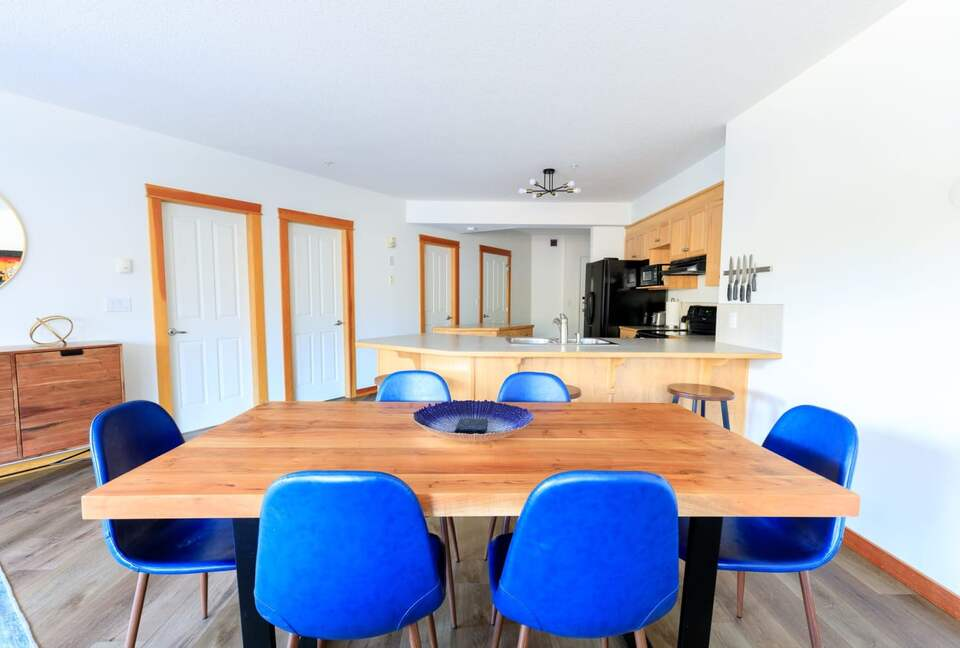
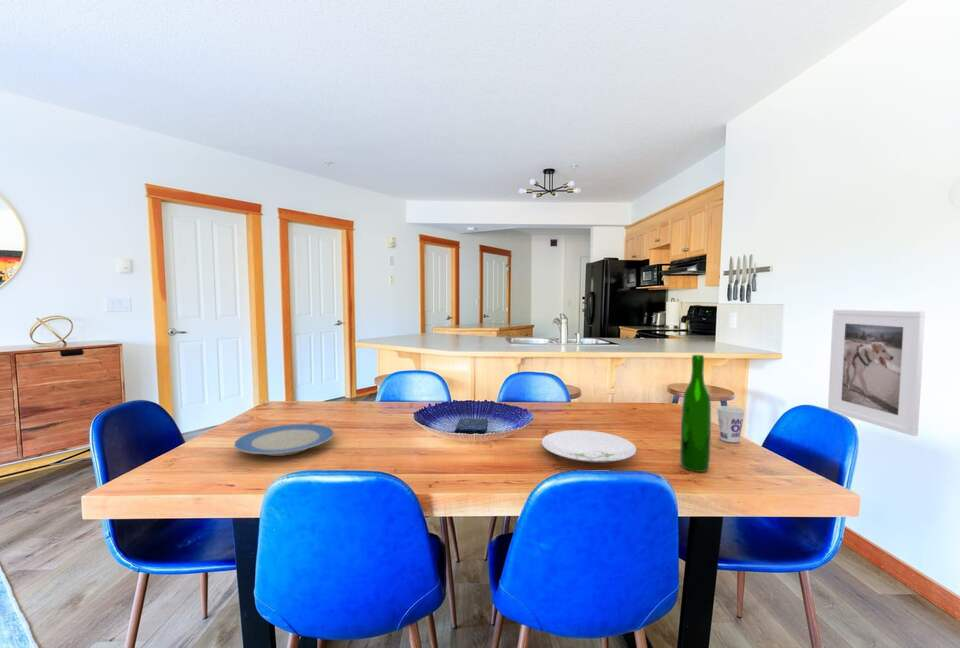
+ cup (730, 424)
+ wine bottle (696, 411)
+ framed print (871, 366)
+ plate (587, 450)
+ plate (286, 442)
